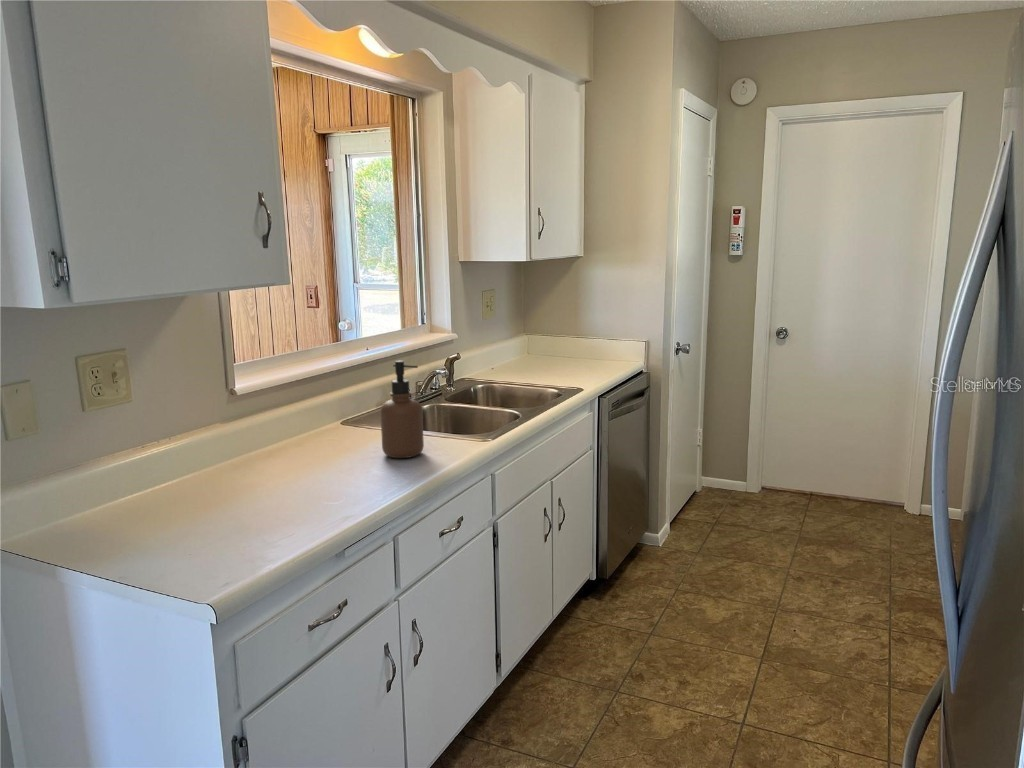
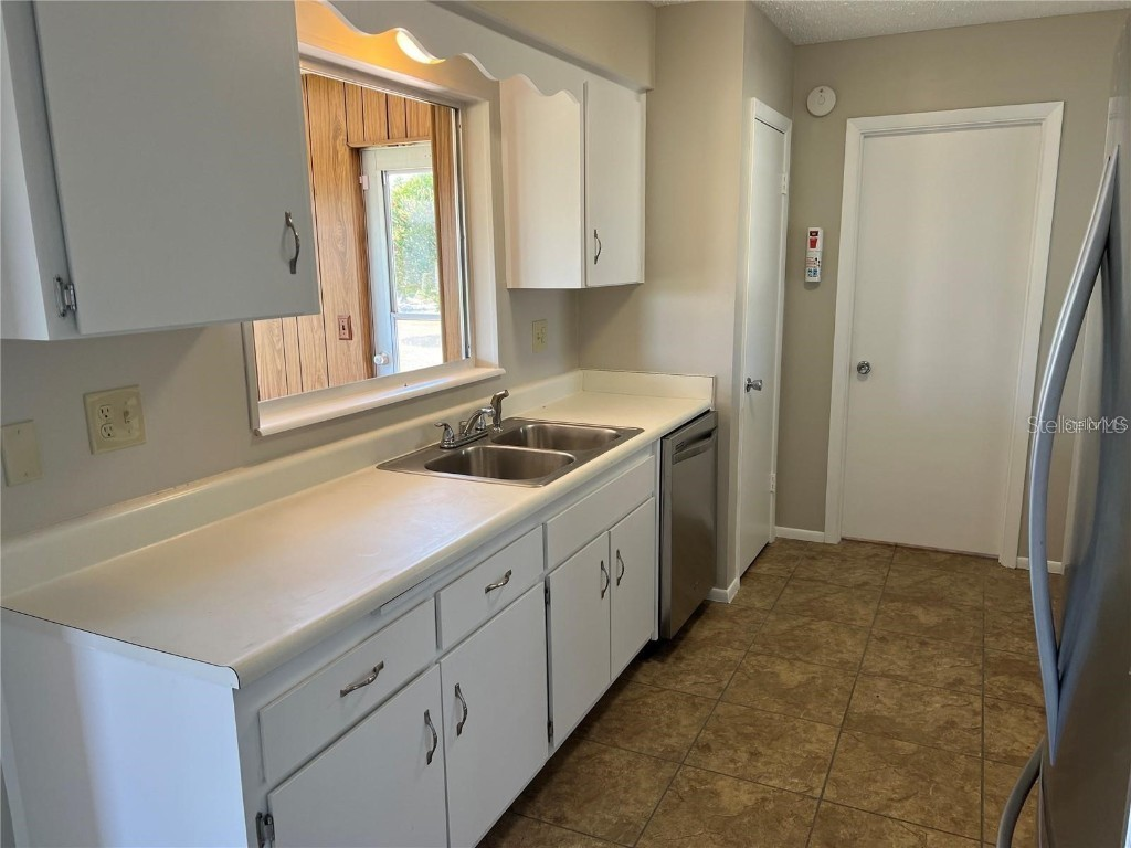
- soap dispenser (401, 408)
